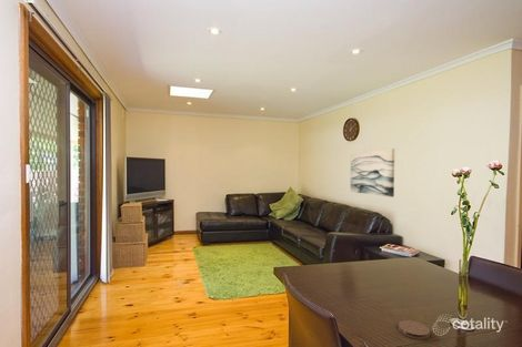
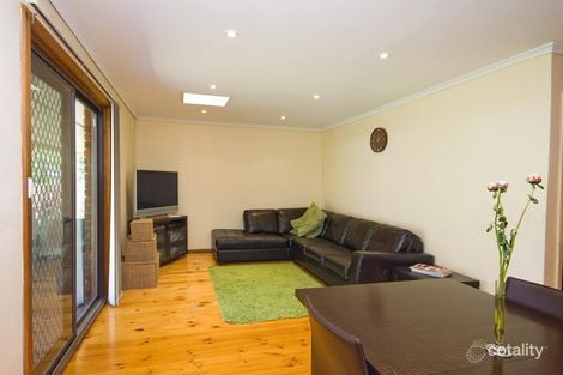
- coaster (413, 329)
- wall art (370, 172)
